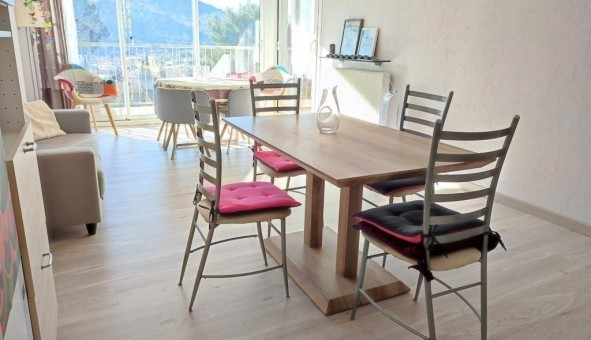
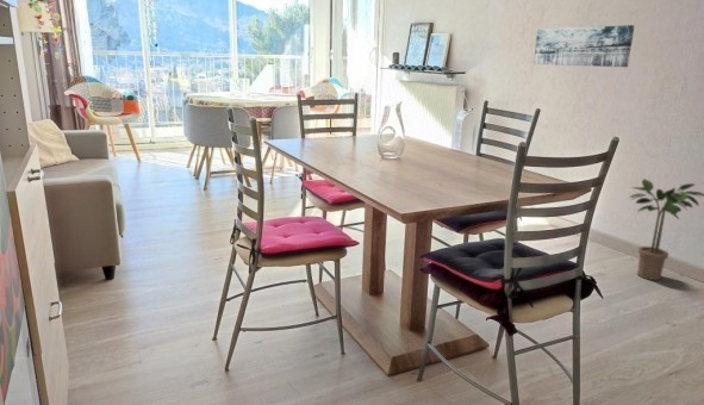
+ potted plant (661, 228)
+ wall art (579, 46)
